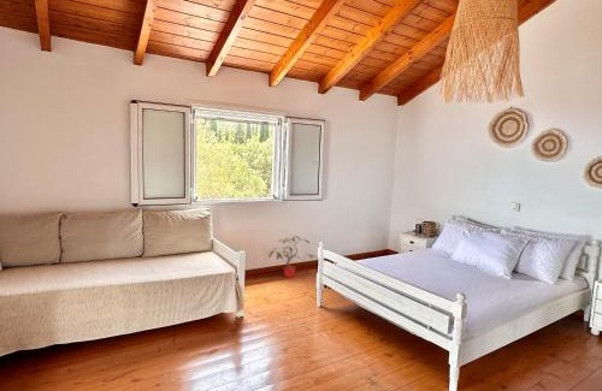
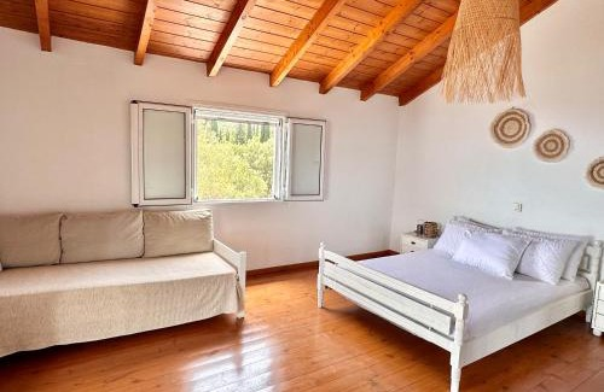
- potted plant (291, 256)
